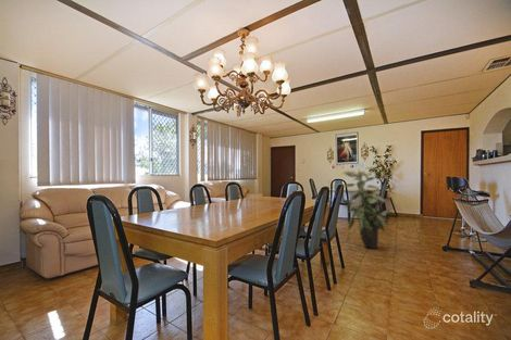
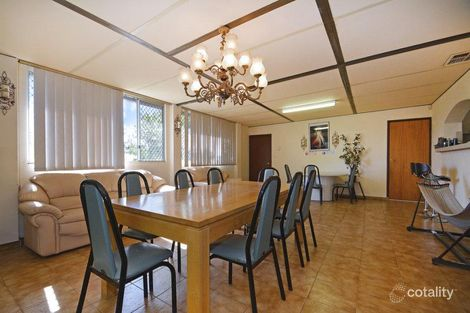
- indoor plant (365, 206)
